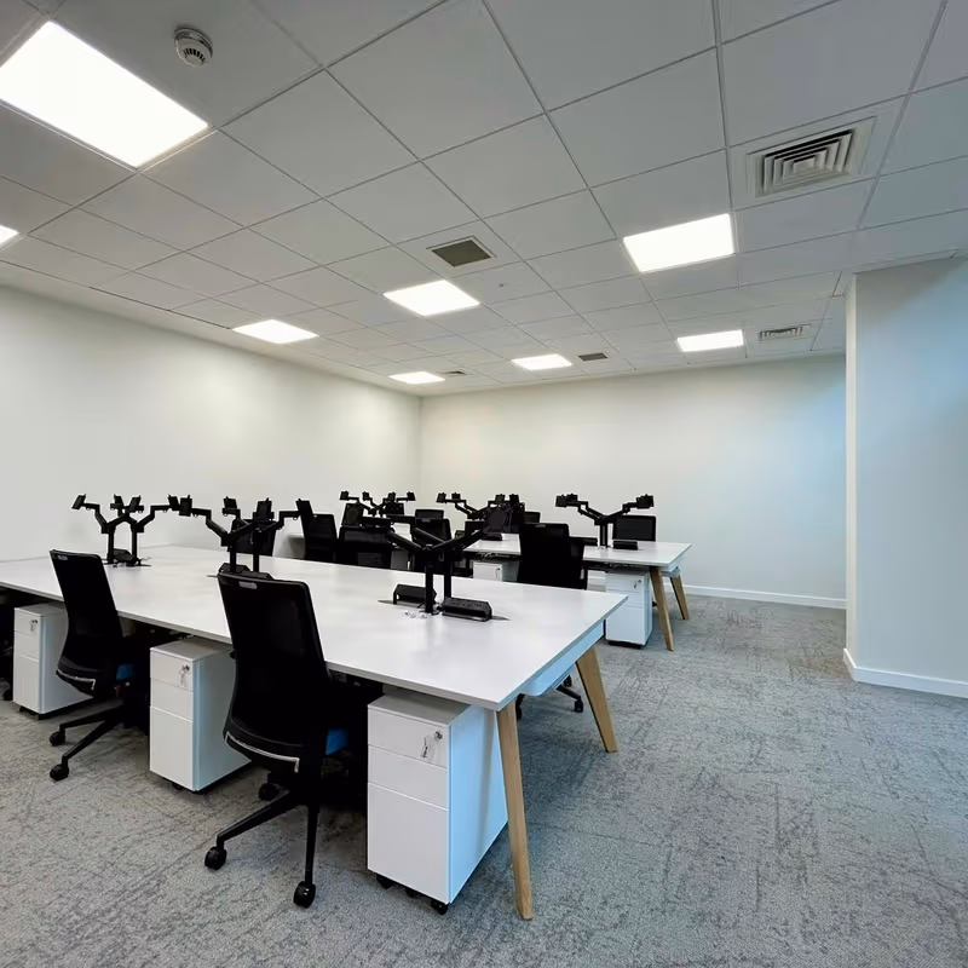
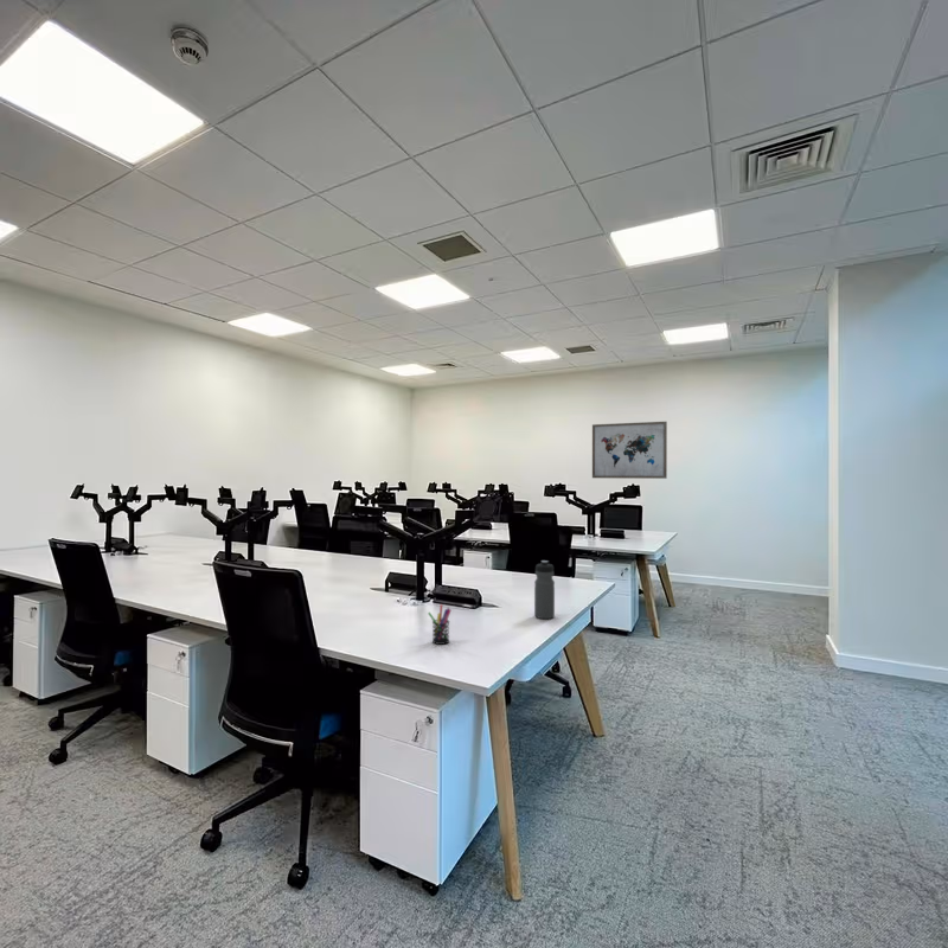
+ water bottle (544, 588)
+ pen holder (438, 623)
+ wall art (628, 450)
